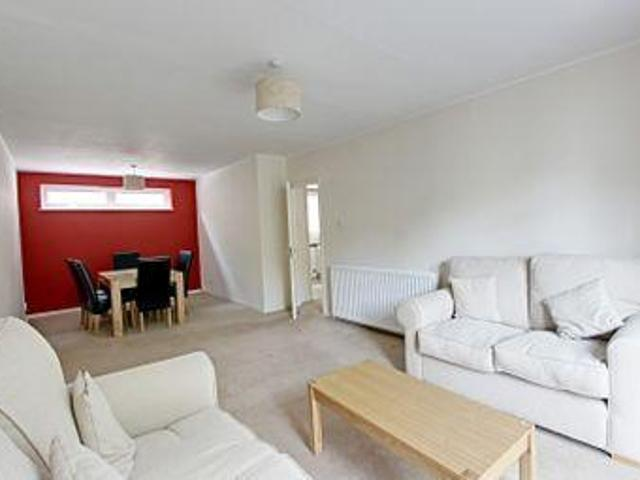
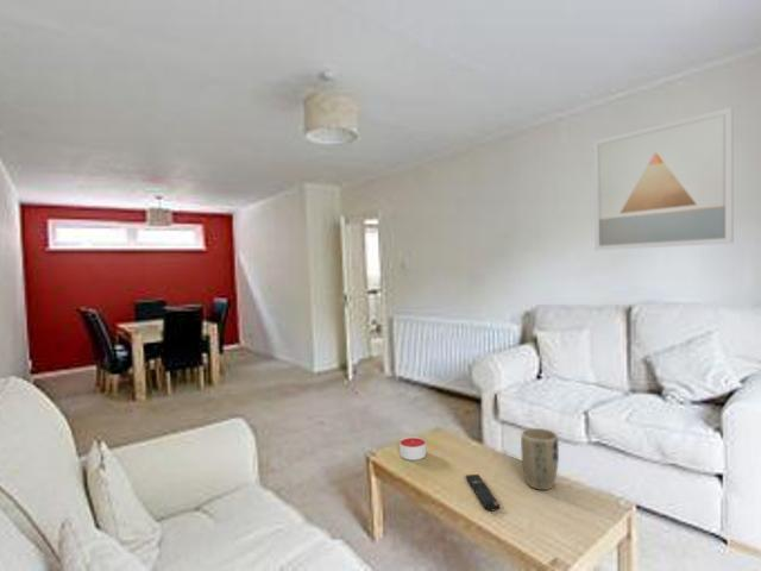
+ plant pot (540, 458)
+ wall art (656, 187)
+ candle (413, 447)
+ remote control (482, 491)
